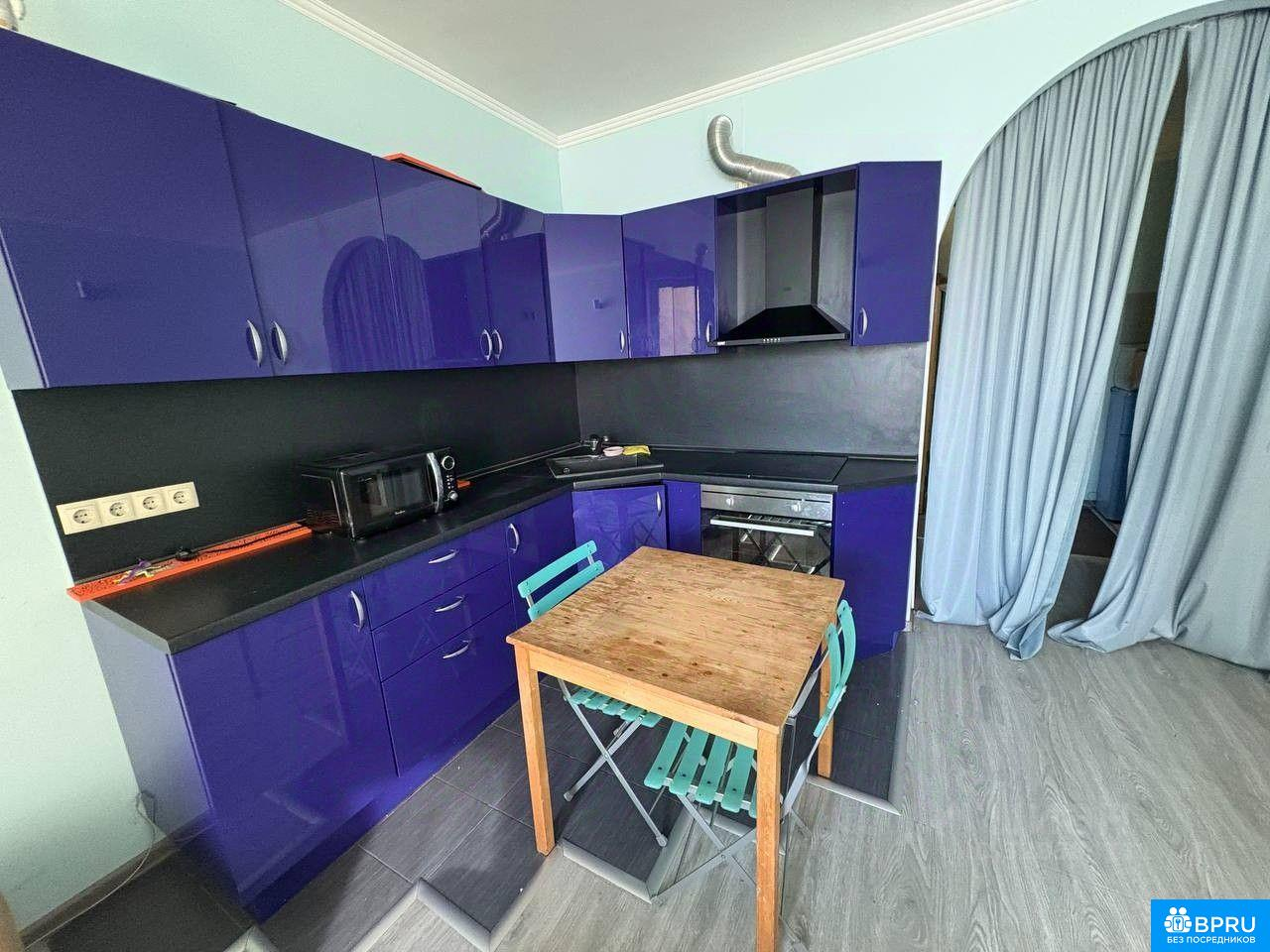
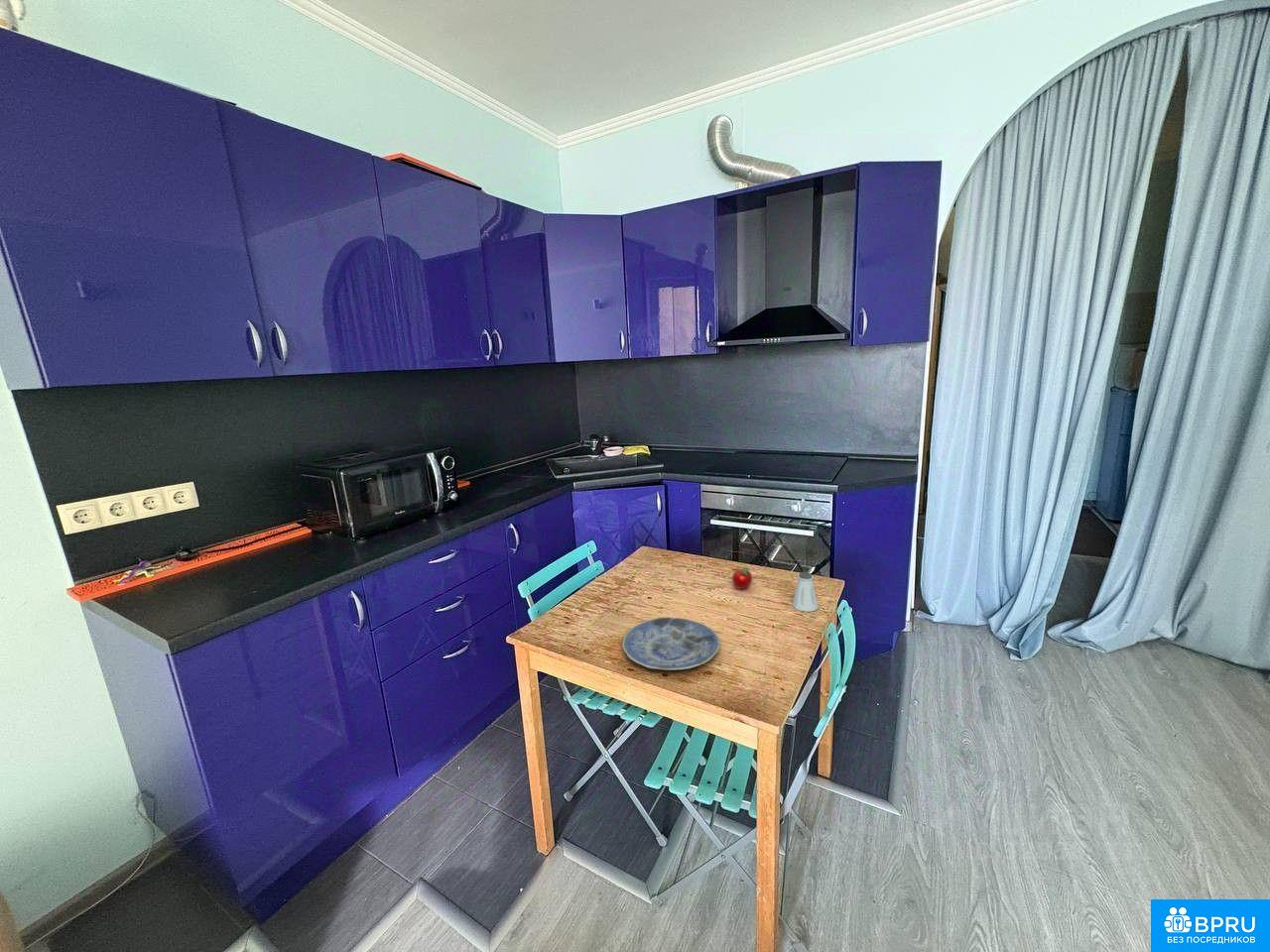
+ plate (671, 645)
+ apple (743, 577)
+ saltshaker (805, 590)
